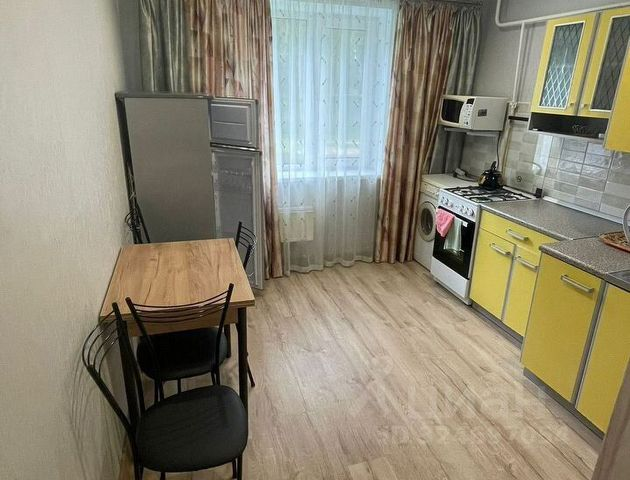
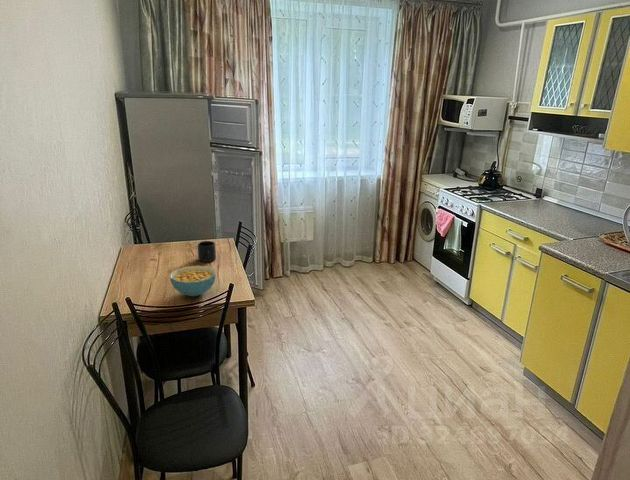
+ cereal bowl (193, 283)
+ mug (207, 252)
